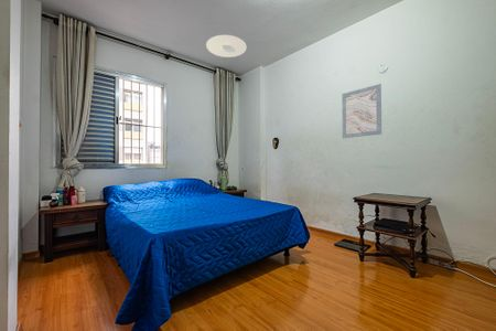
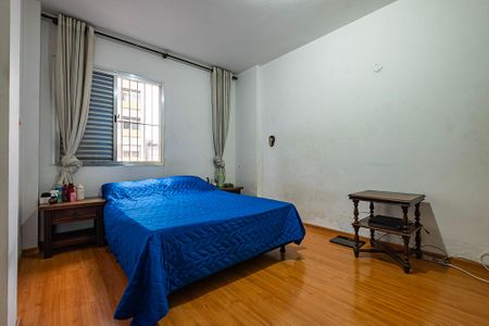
- ceiling light (226, 44)
- wall art (360, 113)
